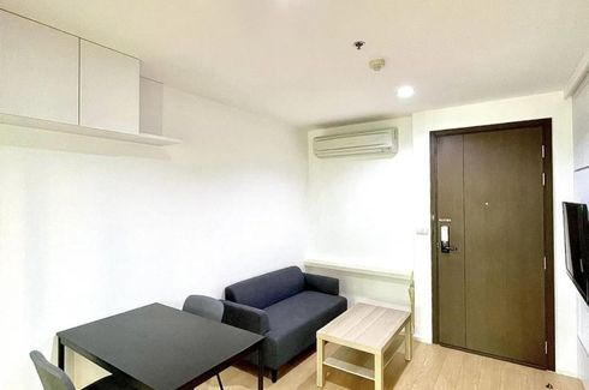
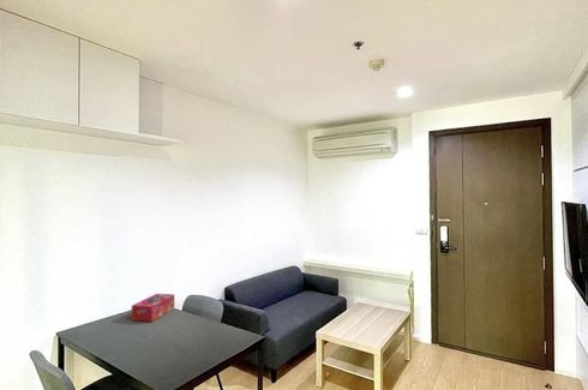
+ tissue box (154, 306)
